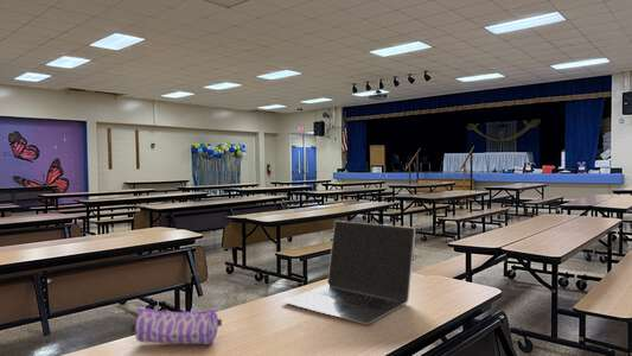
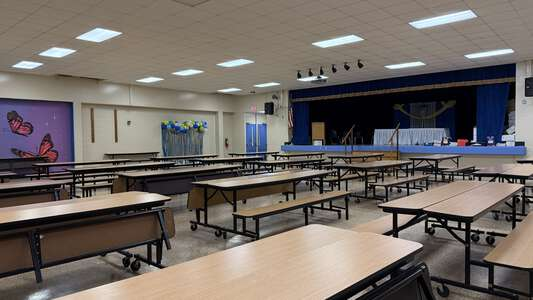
- laptop (349, 265)
- pencil case (178, 325)
